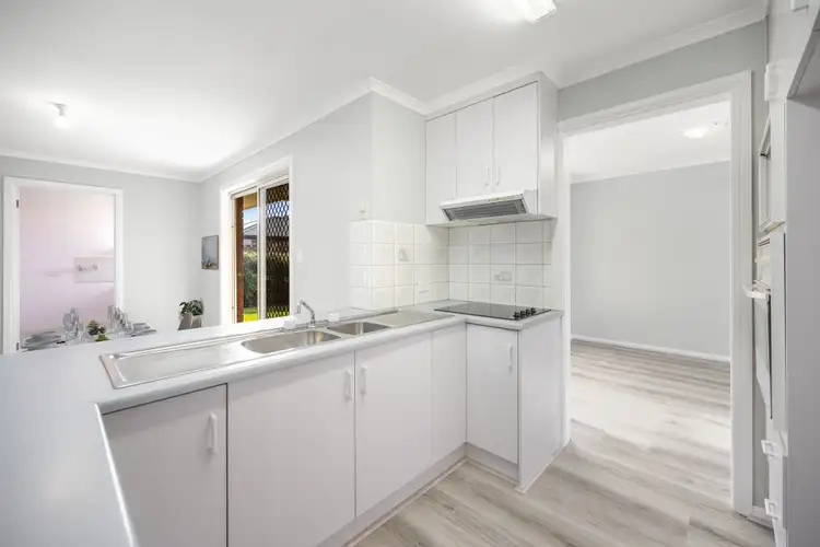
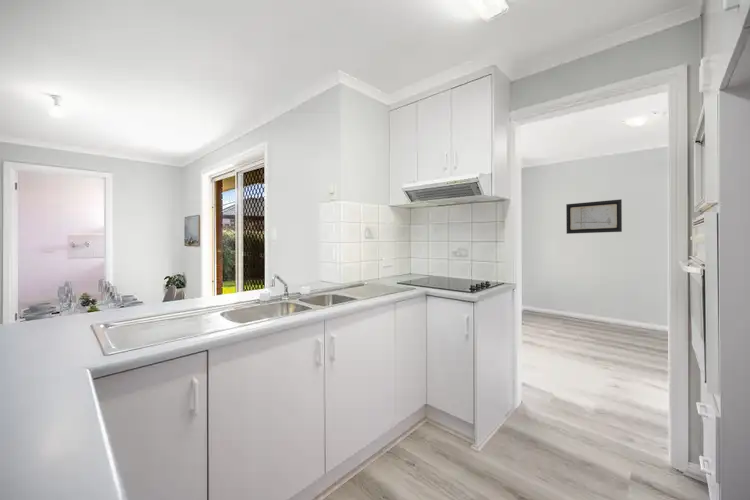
+ wall art (592, 217)
